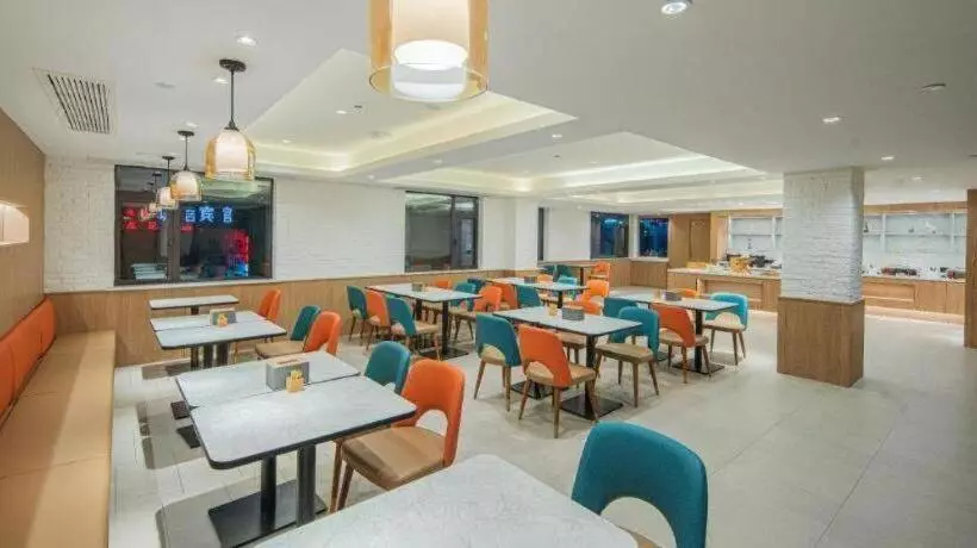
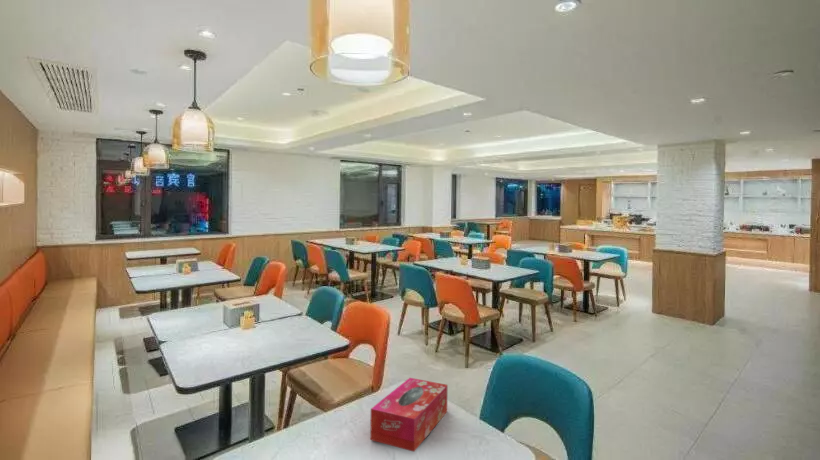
+ tissue box (411, 410)
